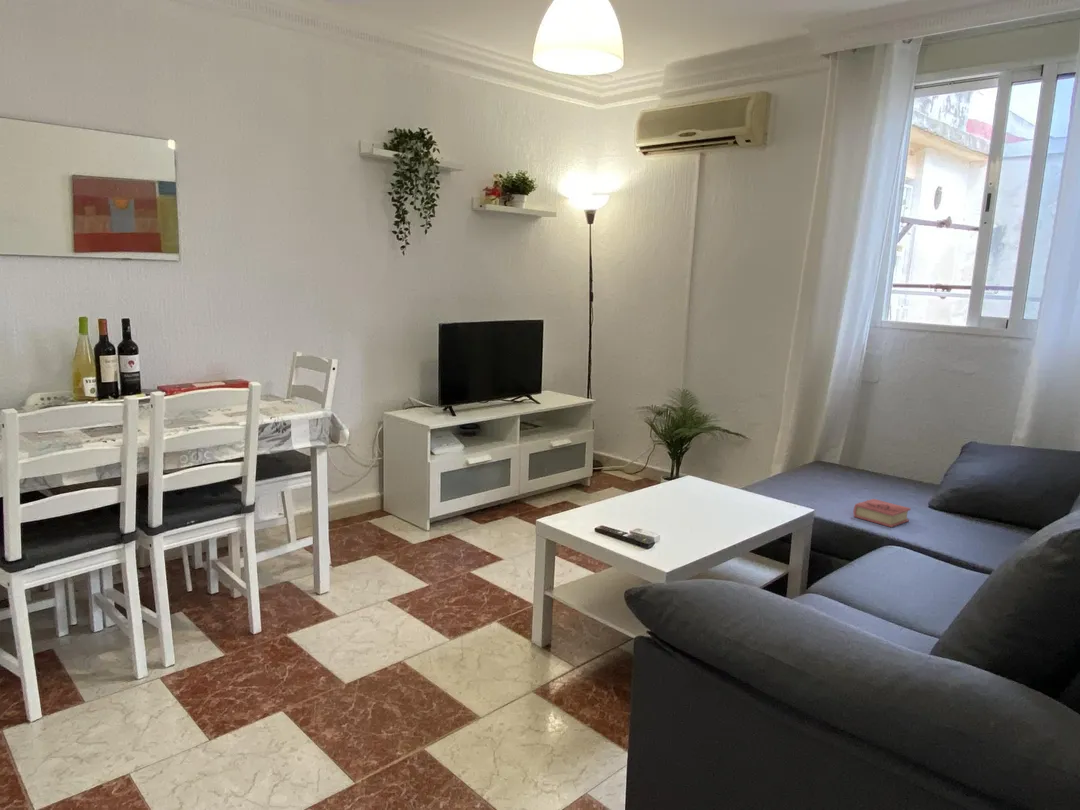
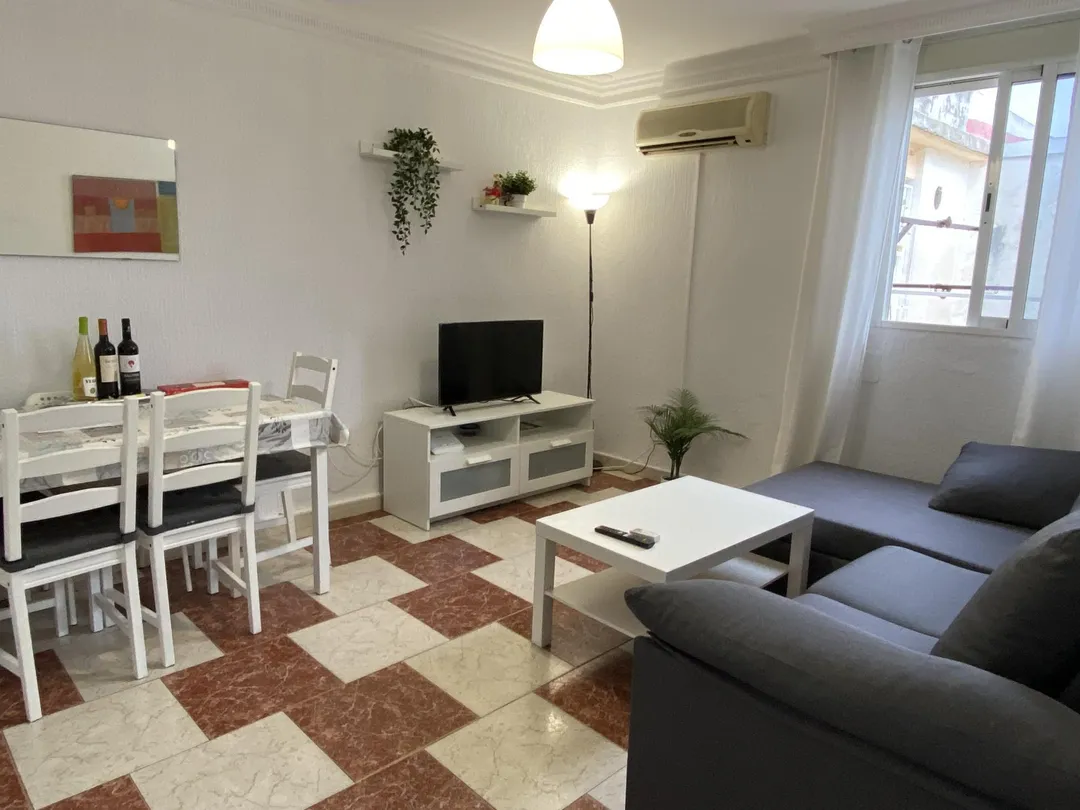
- book (881, 512)
